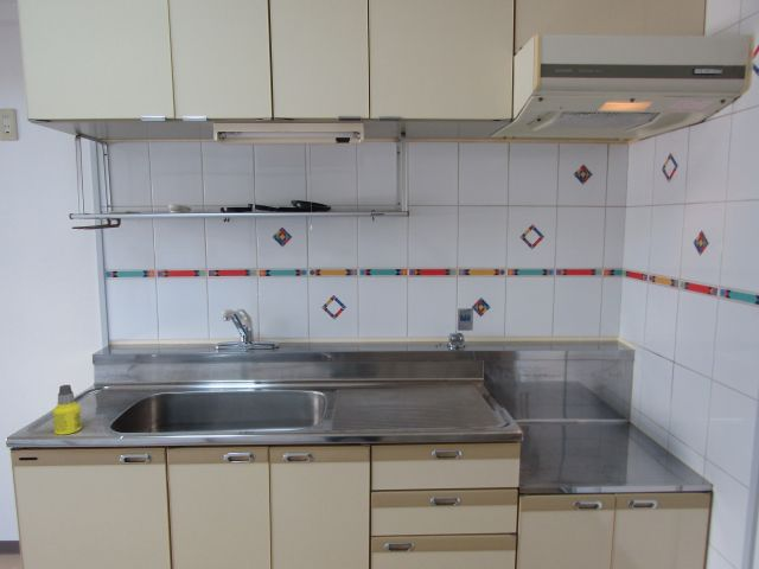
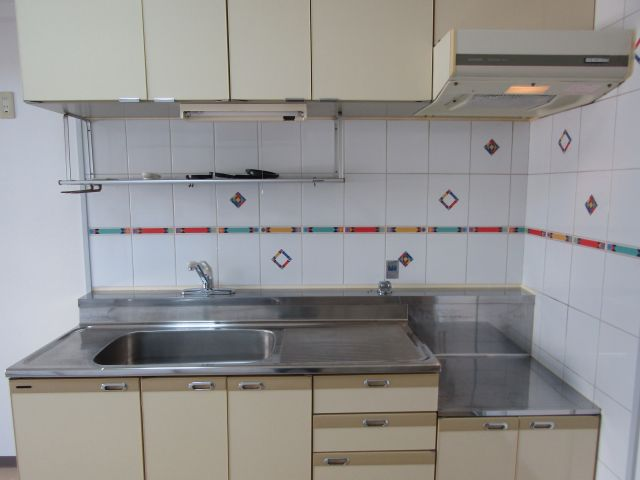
- bottle (66, 408)
